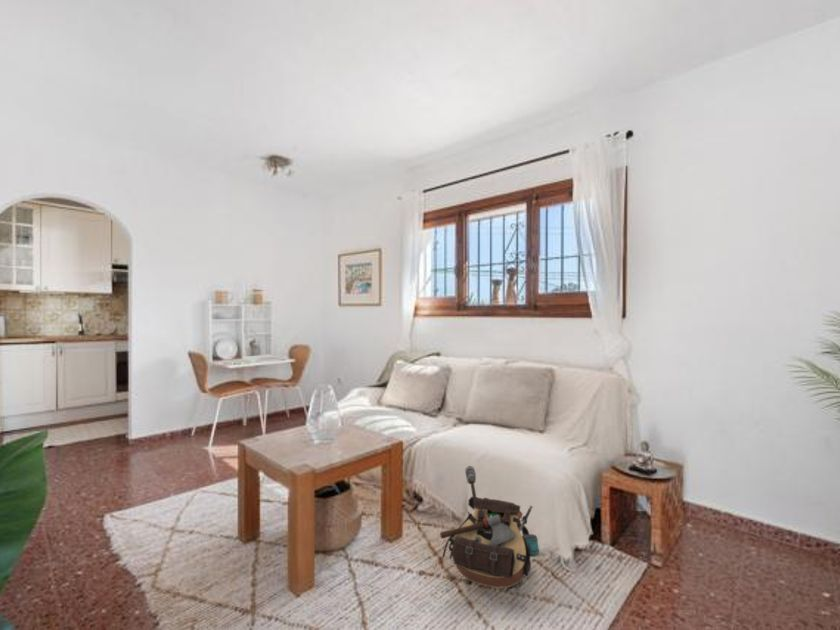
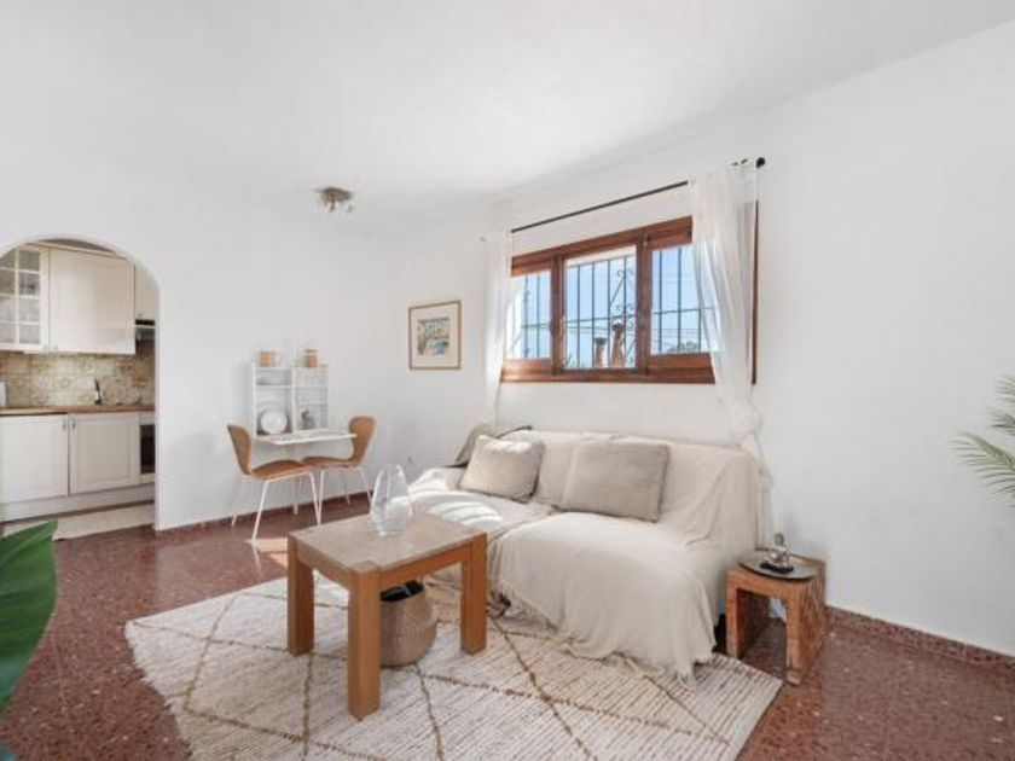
- backpack (491, 535)
